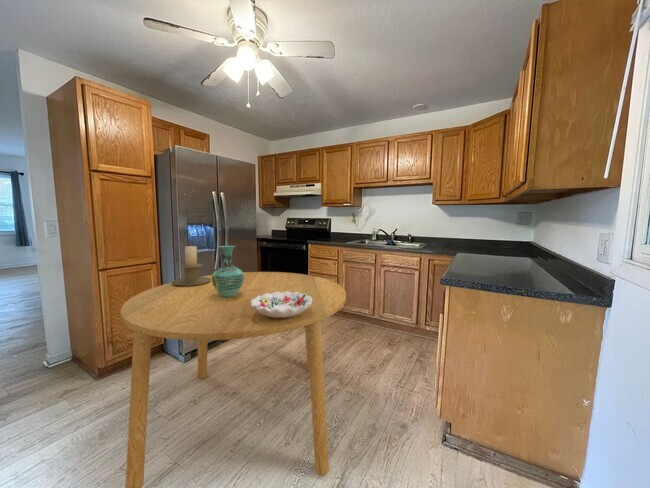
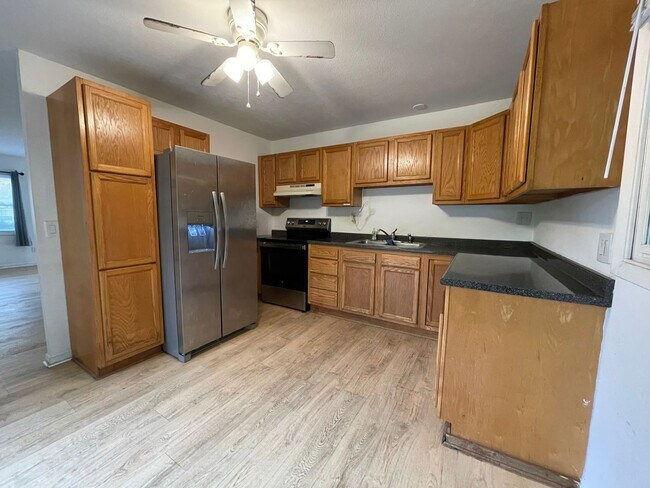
- decorative bowl (282, 305)
- candle holder (191, 264)
- dining table (247, 337)
- vase (228, 270)
